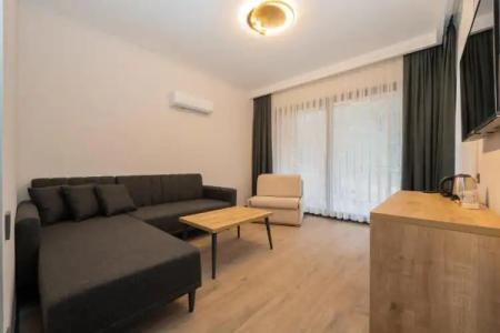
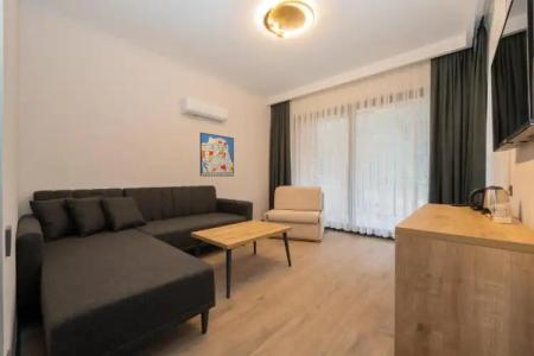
+ wall art (217, 155)
